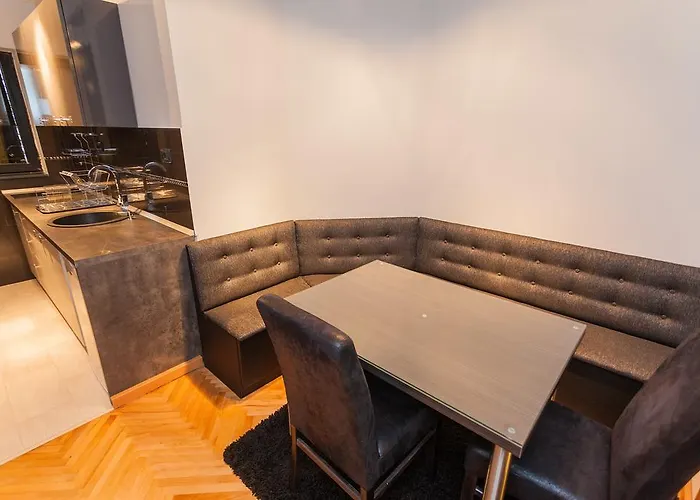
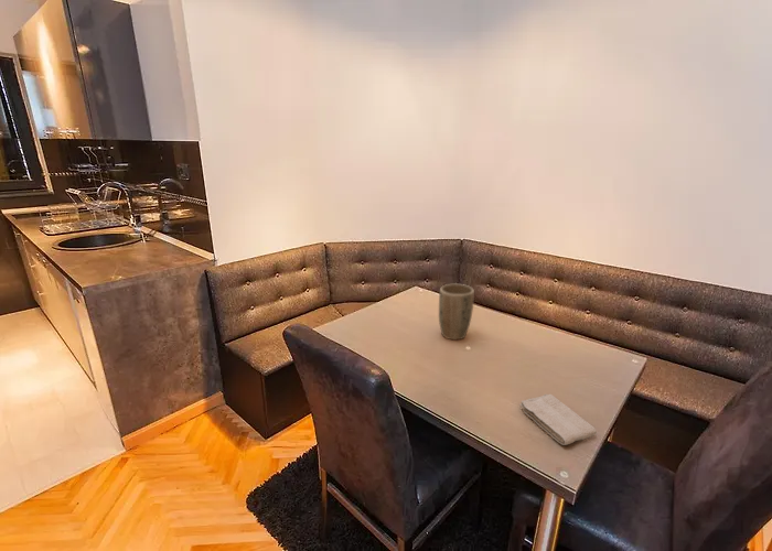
+ plant pot (455, 312)
+ washcloth (556, 417)
